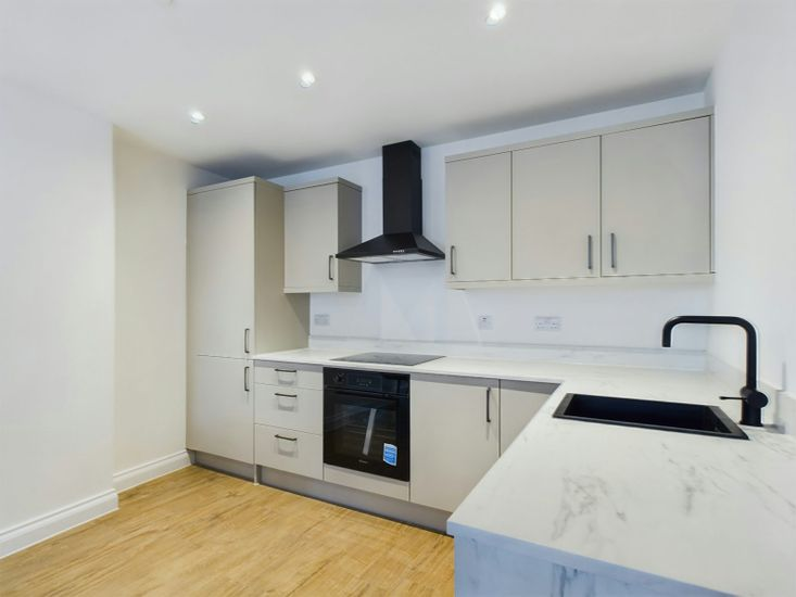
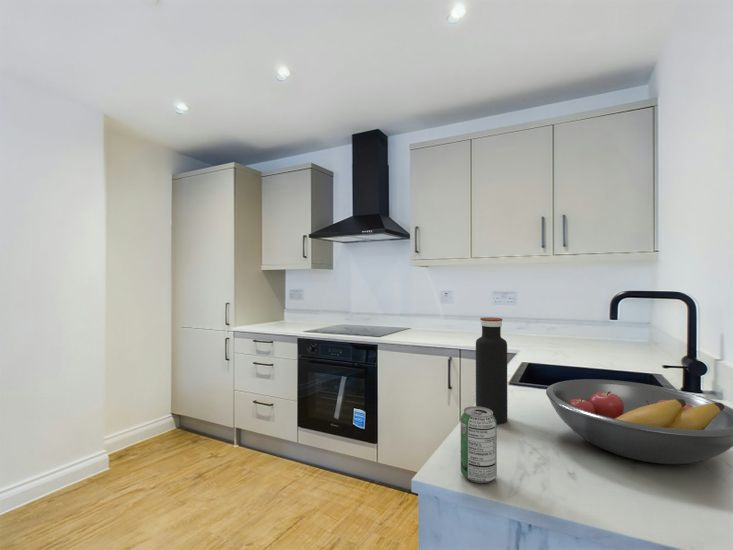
+ water bottle (491, 368)
+ beverage can (478, 443)
+ fruit bowl (635, 417)
